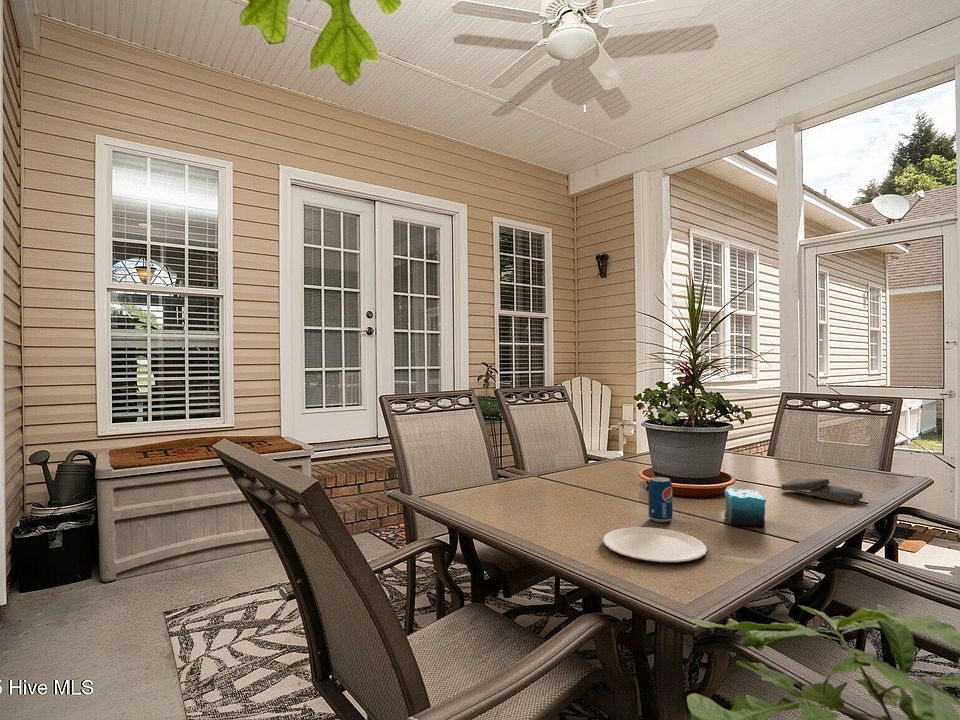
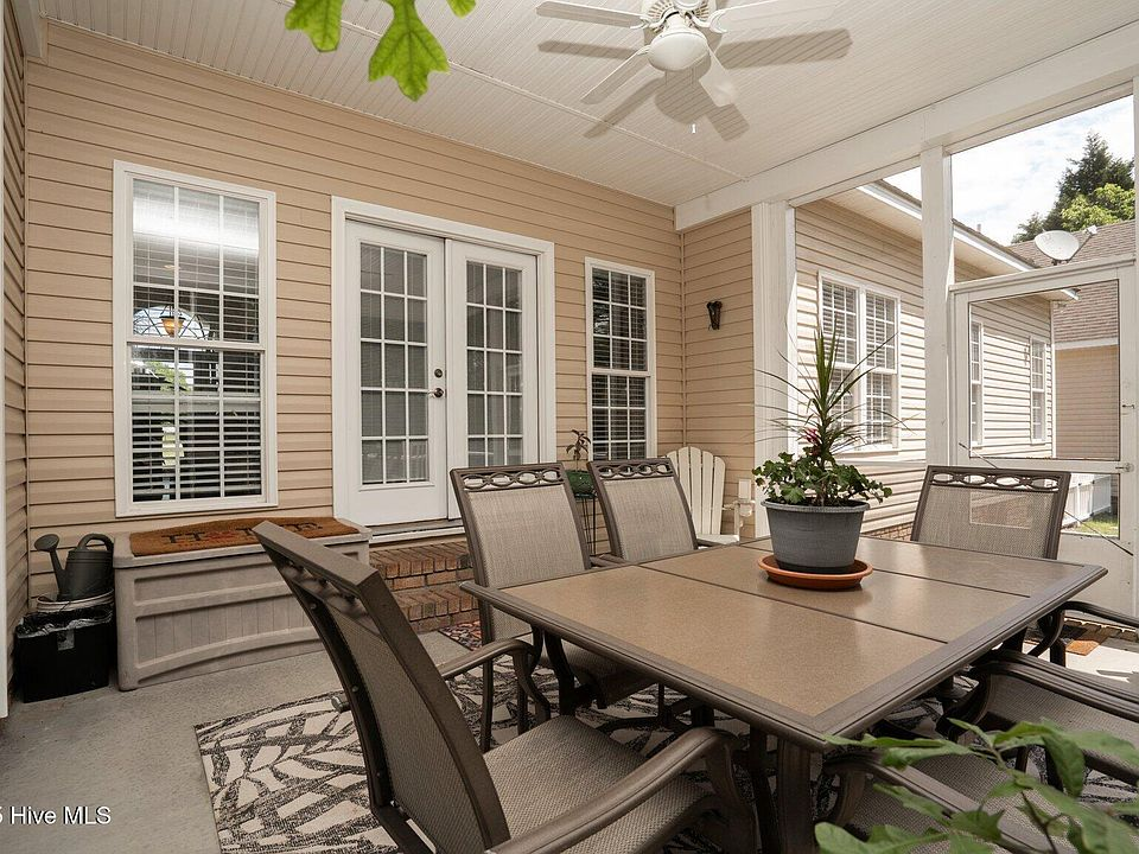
- beverage can (660, 499)
- candle (744, 501)
- plate (653, 544)
- book (821, 487)
